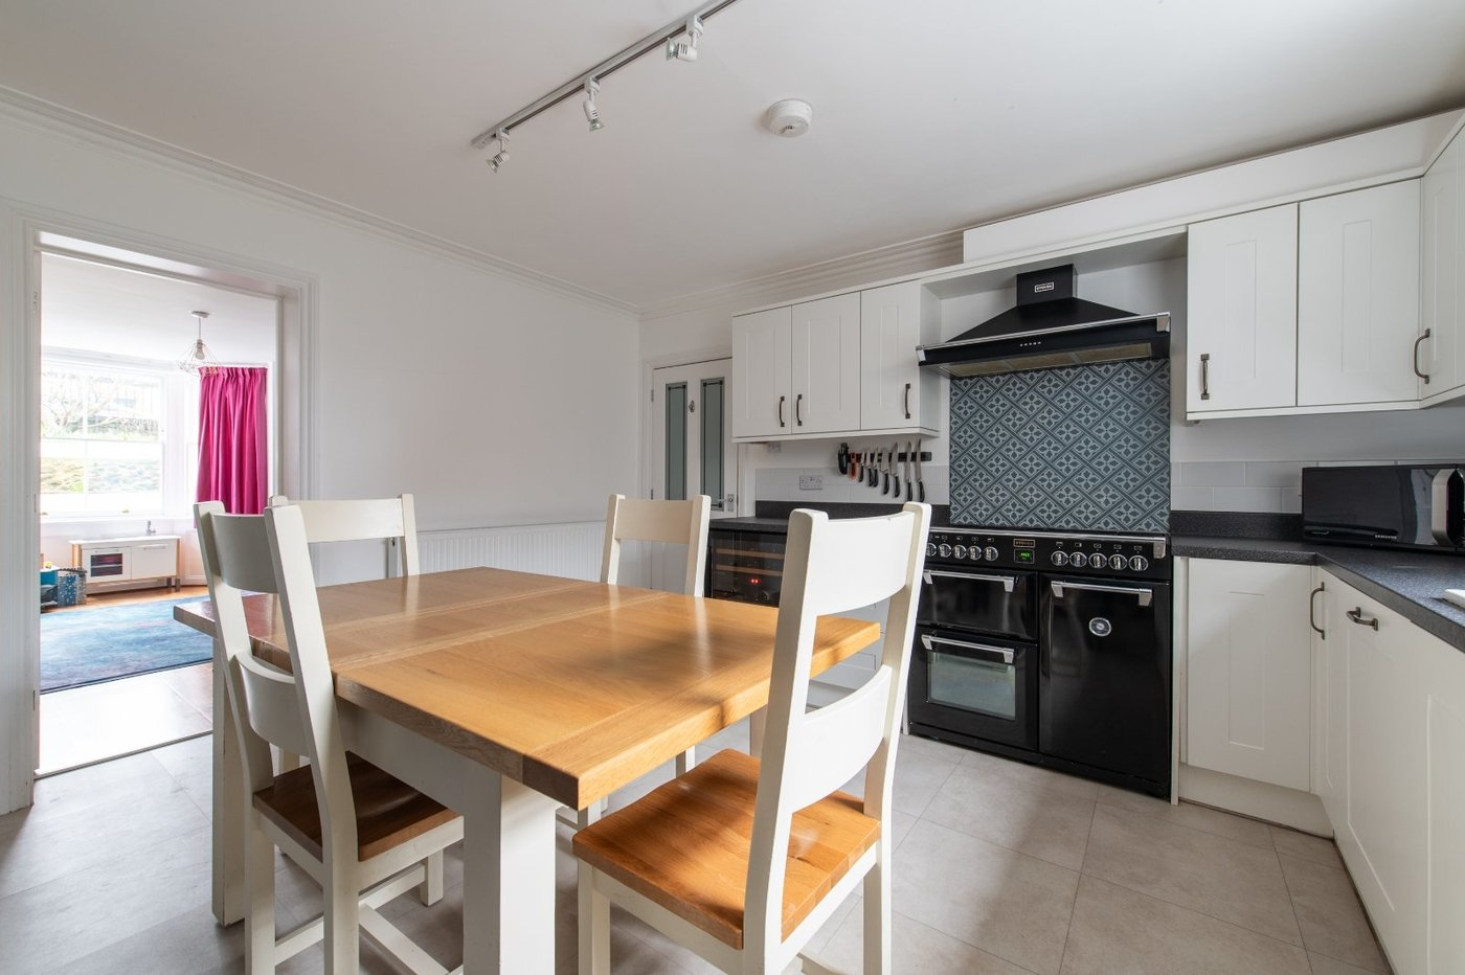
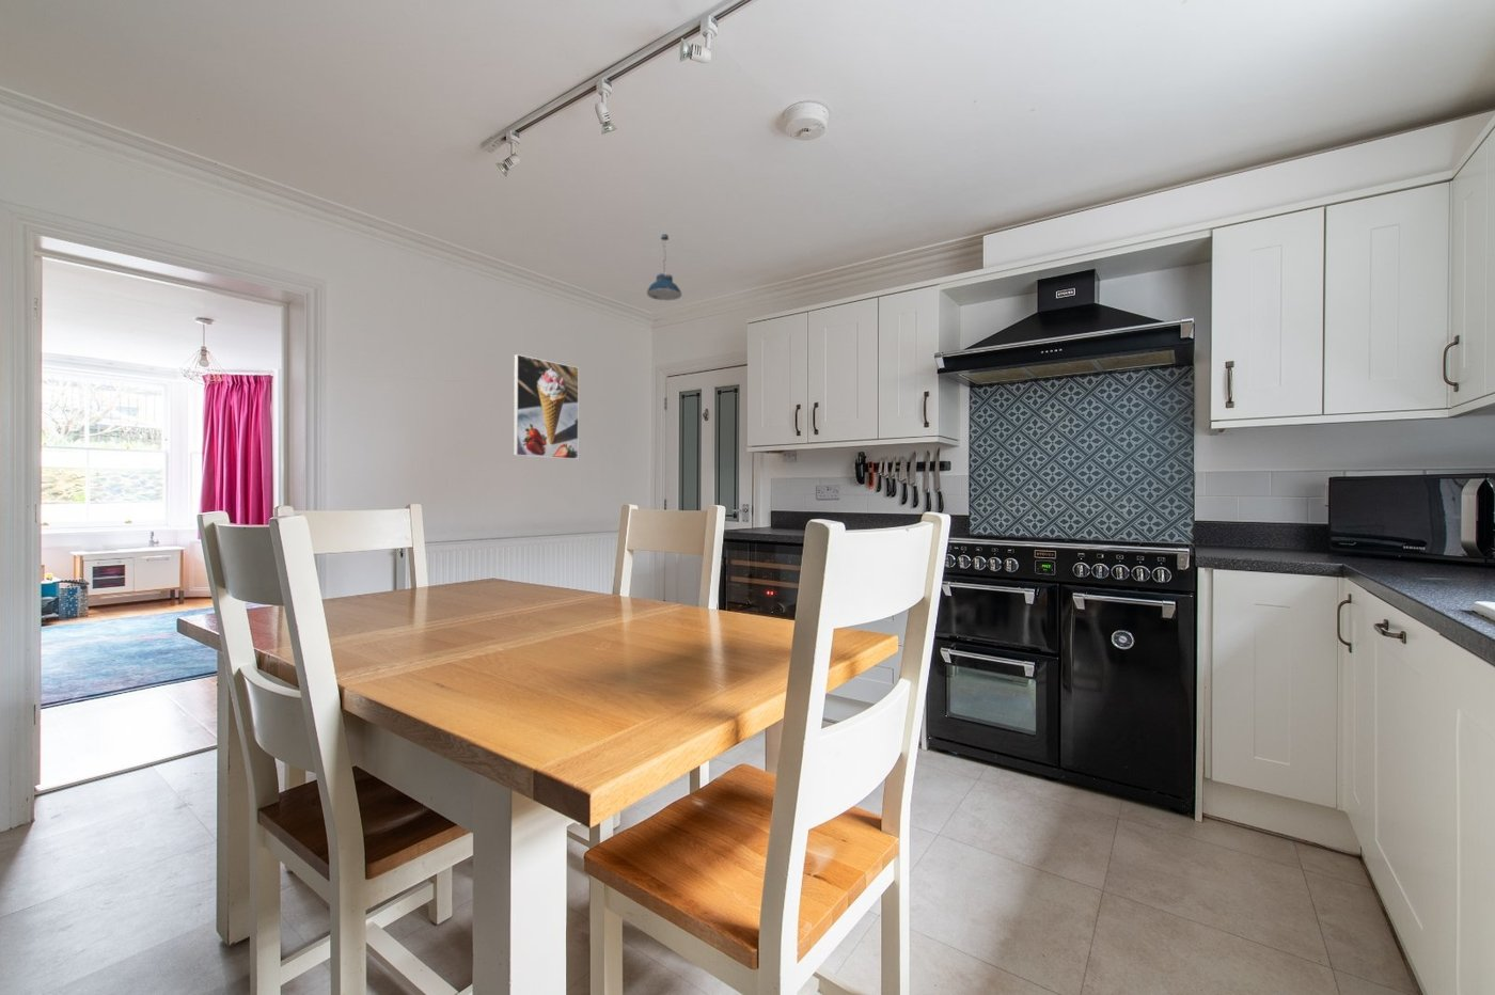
+ pendant light (663, 264)
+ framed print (546, 409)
